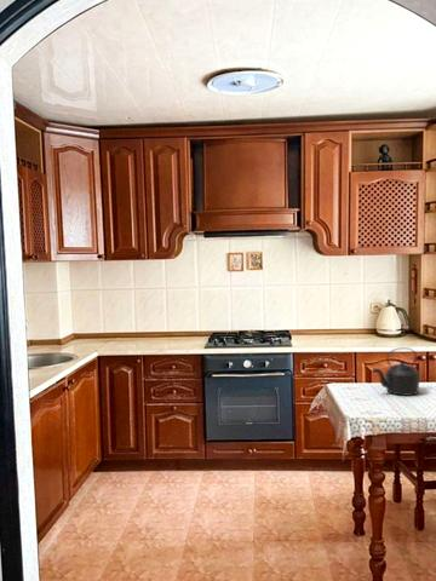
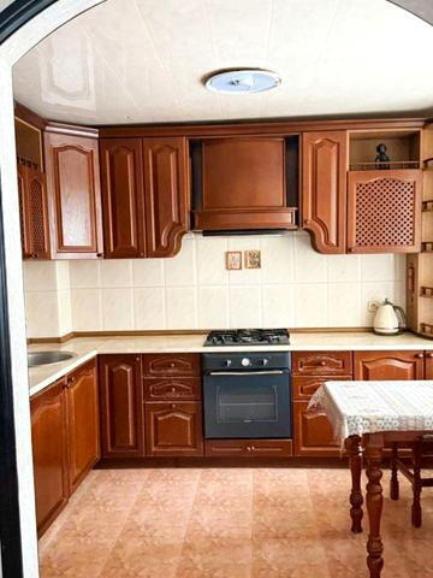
- kettle (395, 370)
